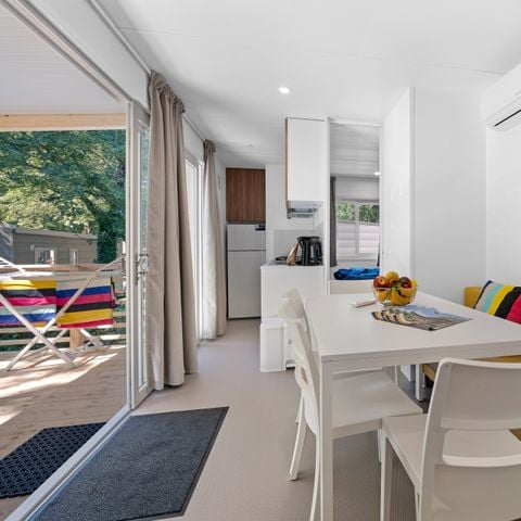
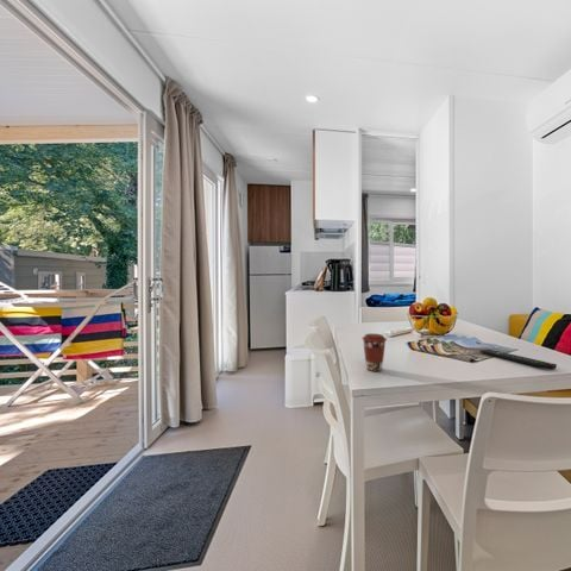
+ coffee cup (374, 351)
+ remote control (515, 358)
